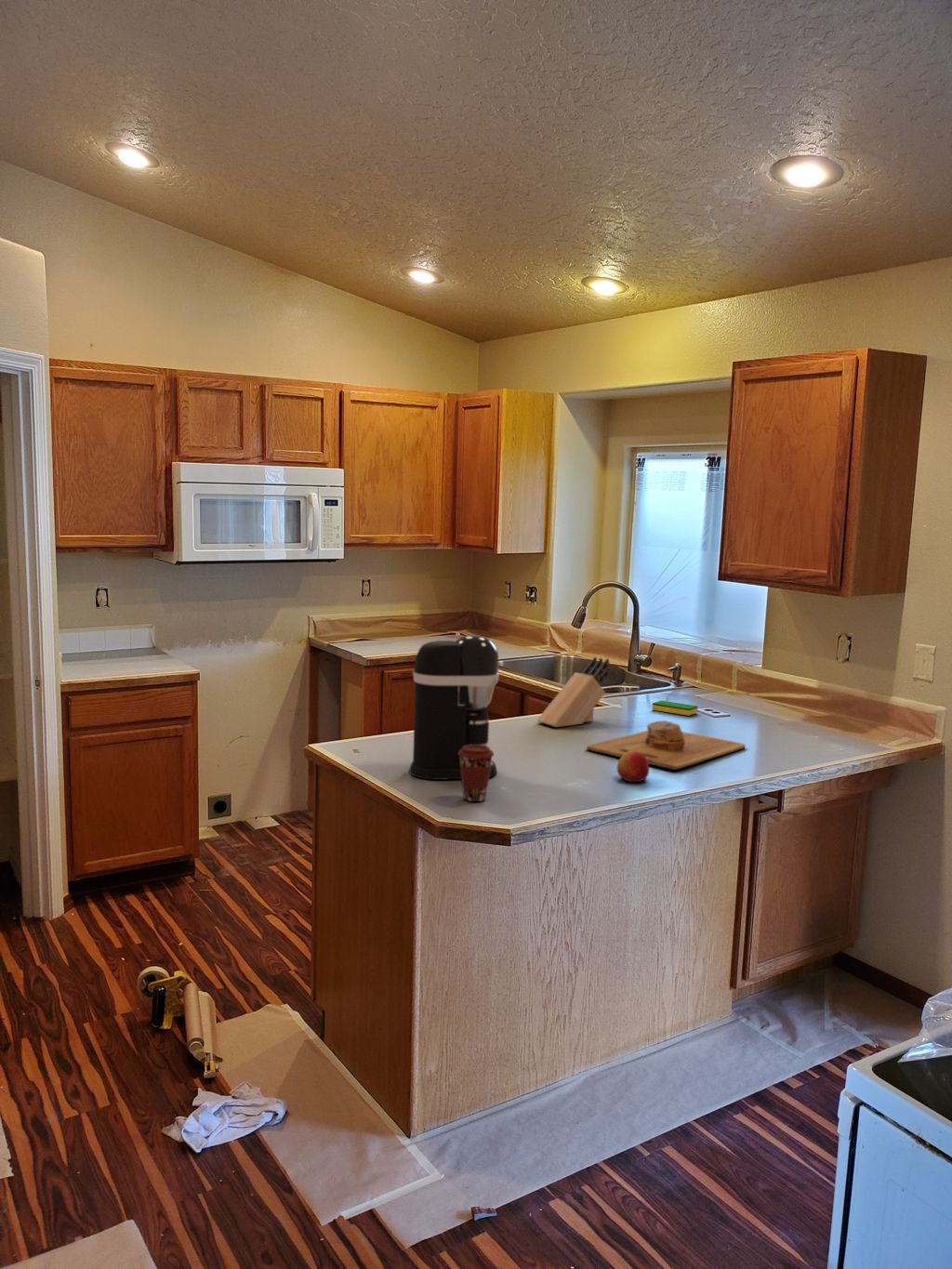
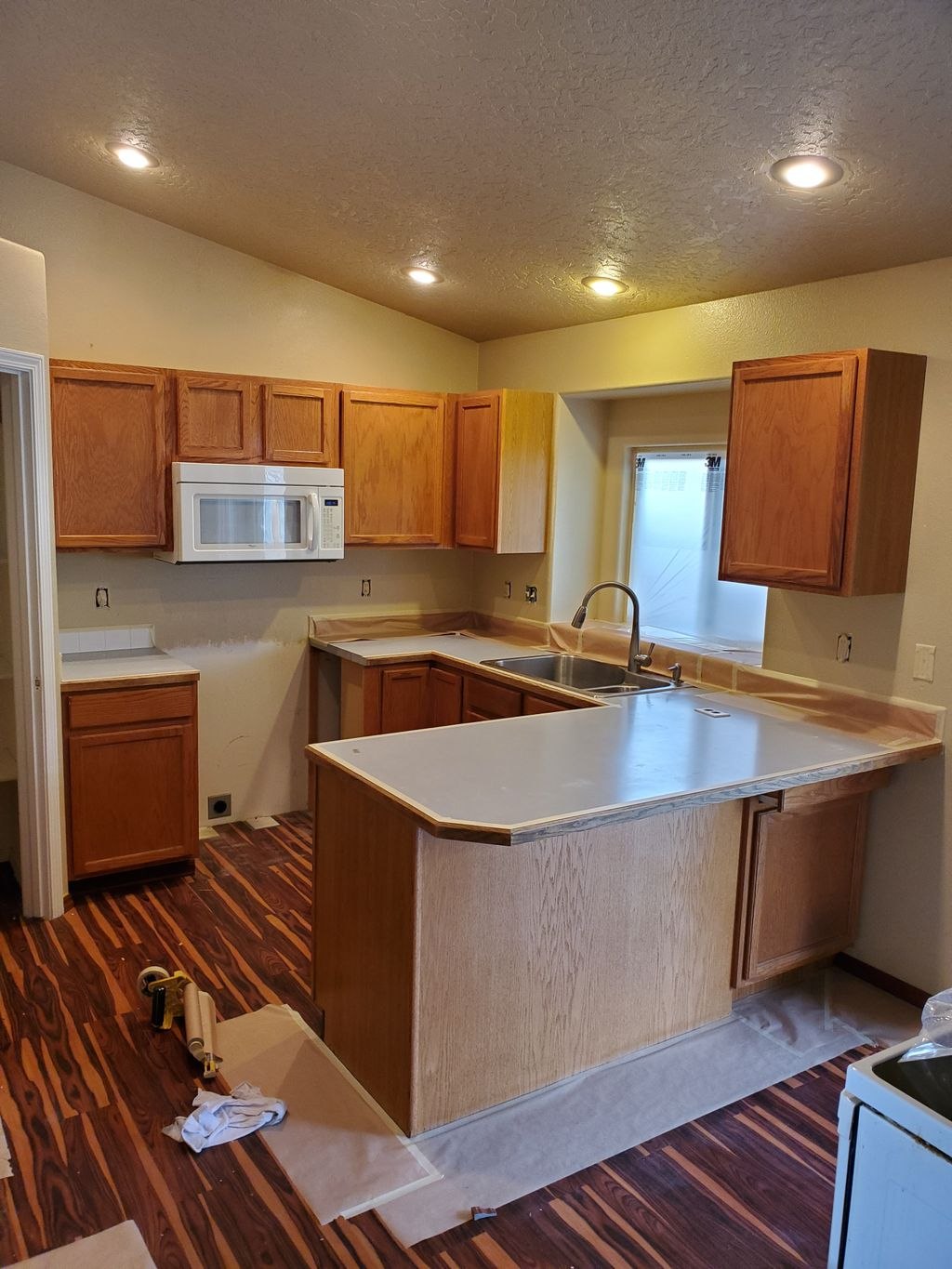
- dish sponge (674, 707)
- coffee cup (475, 773)
- apple (633, 765)
- coffee maker (455, 704)
- cutting board (668, 735)
- knife block (576, 690)
